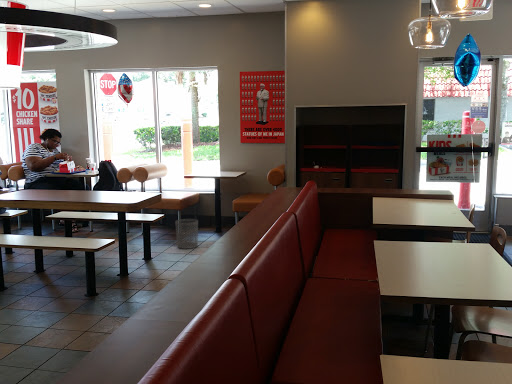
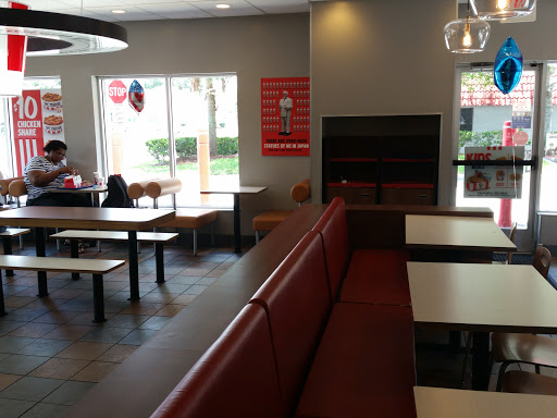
- waste bin (186, 233)
